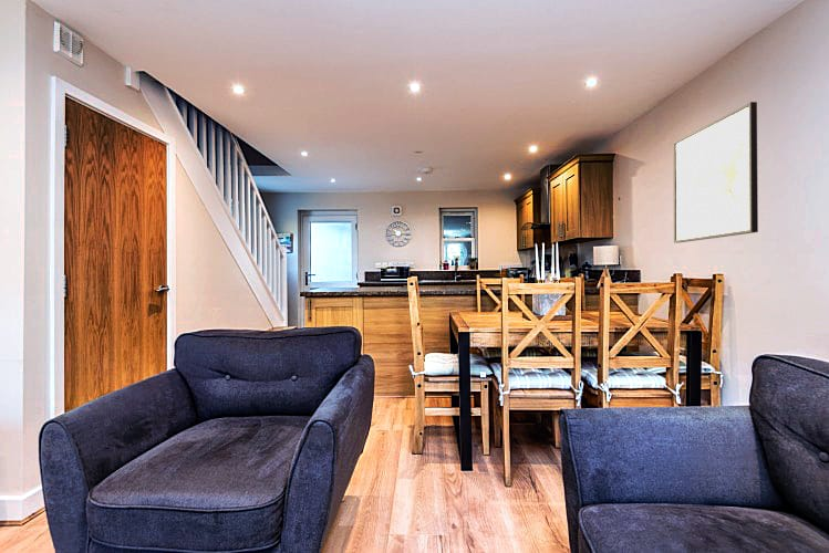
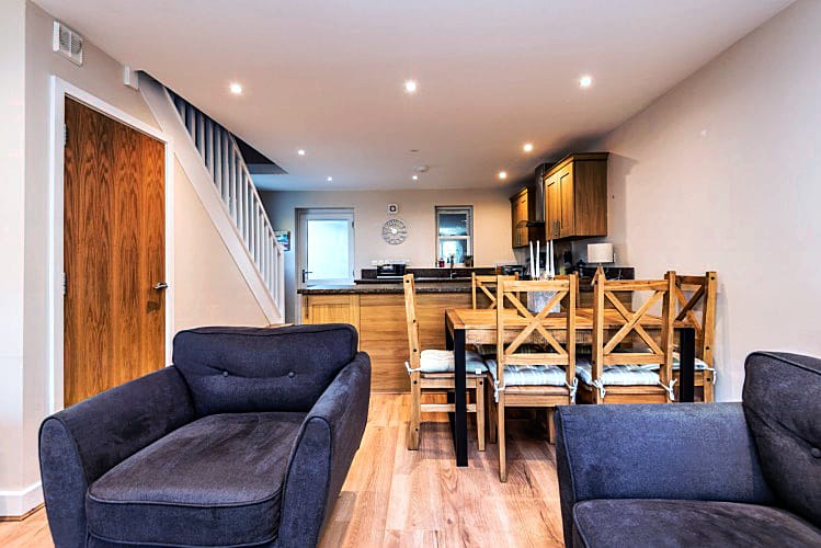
- wall art (709, 181)
